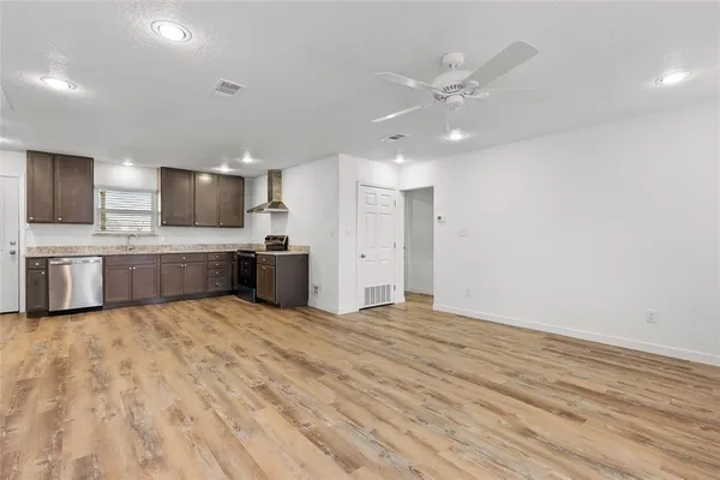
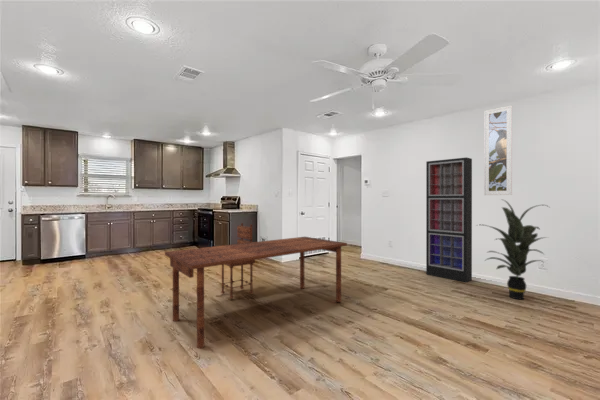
+ storage cabinet (448, 218)
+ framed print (497, 151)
+ dining table (252, 263)
+ indoor plant (513, 247)
